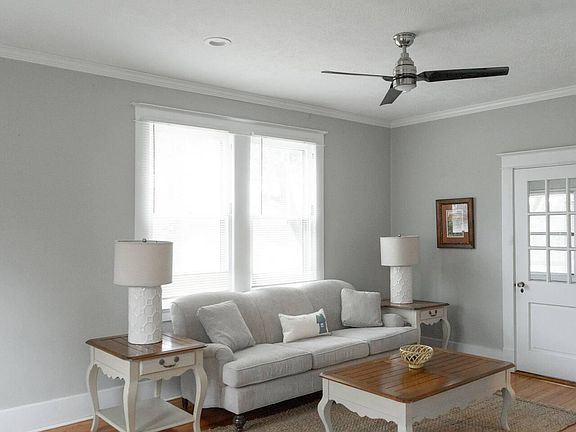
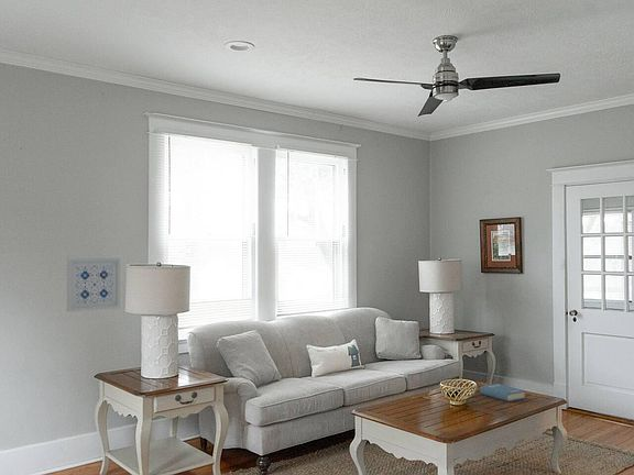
+ book (502, 391)
+ wall art (94, 284)
